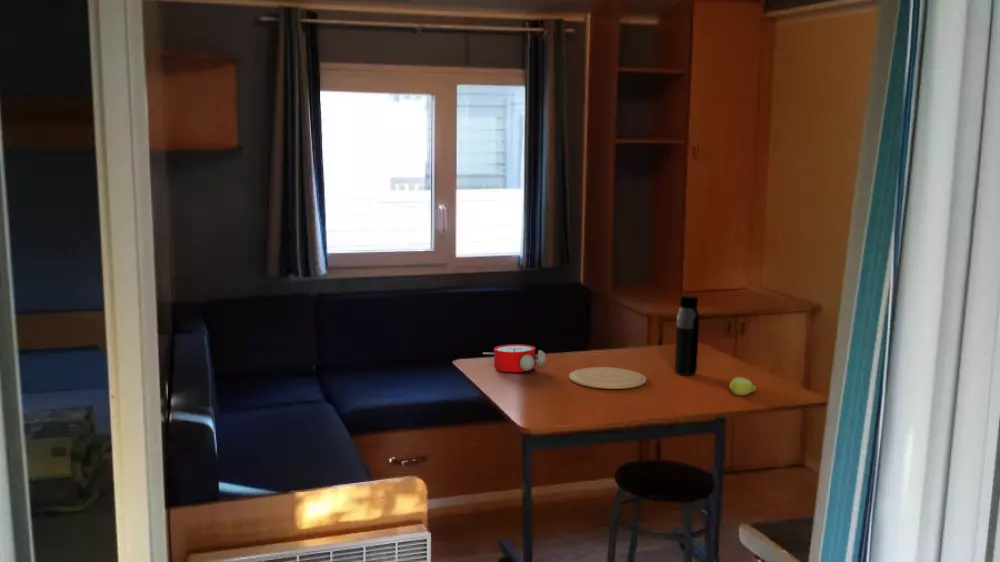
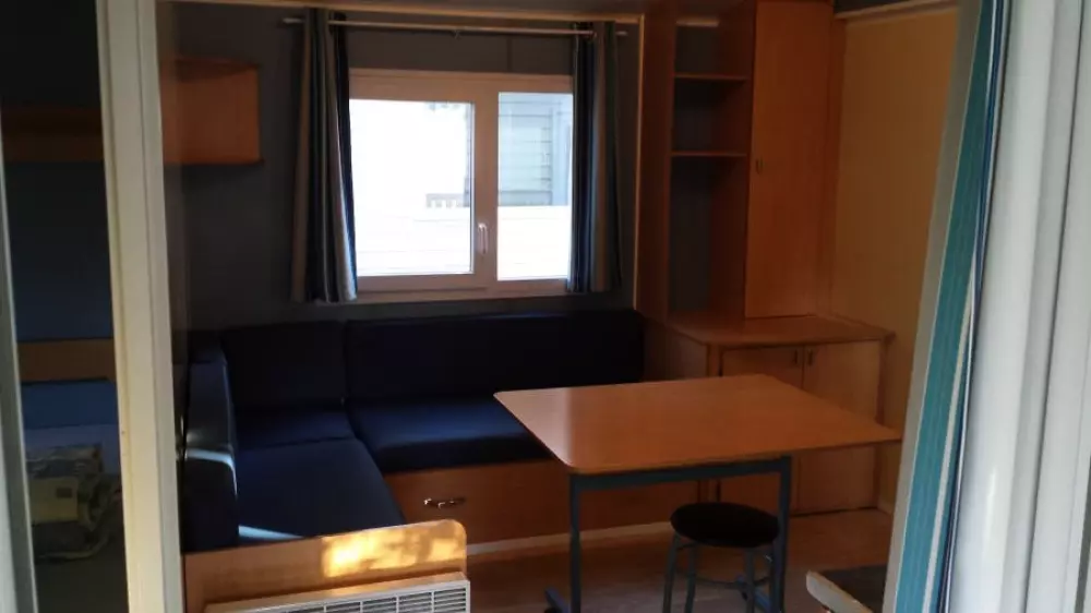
- alarm clock (514, 358)
- water bottle (687, 335)
- fruit (741, 386)
- plate (607, 377)
